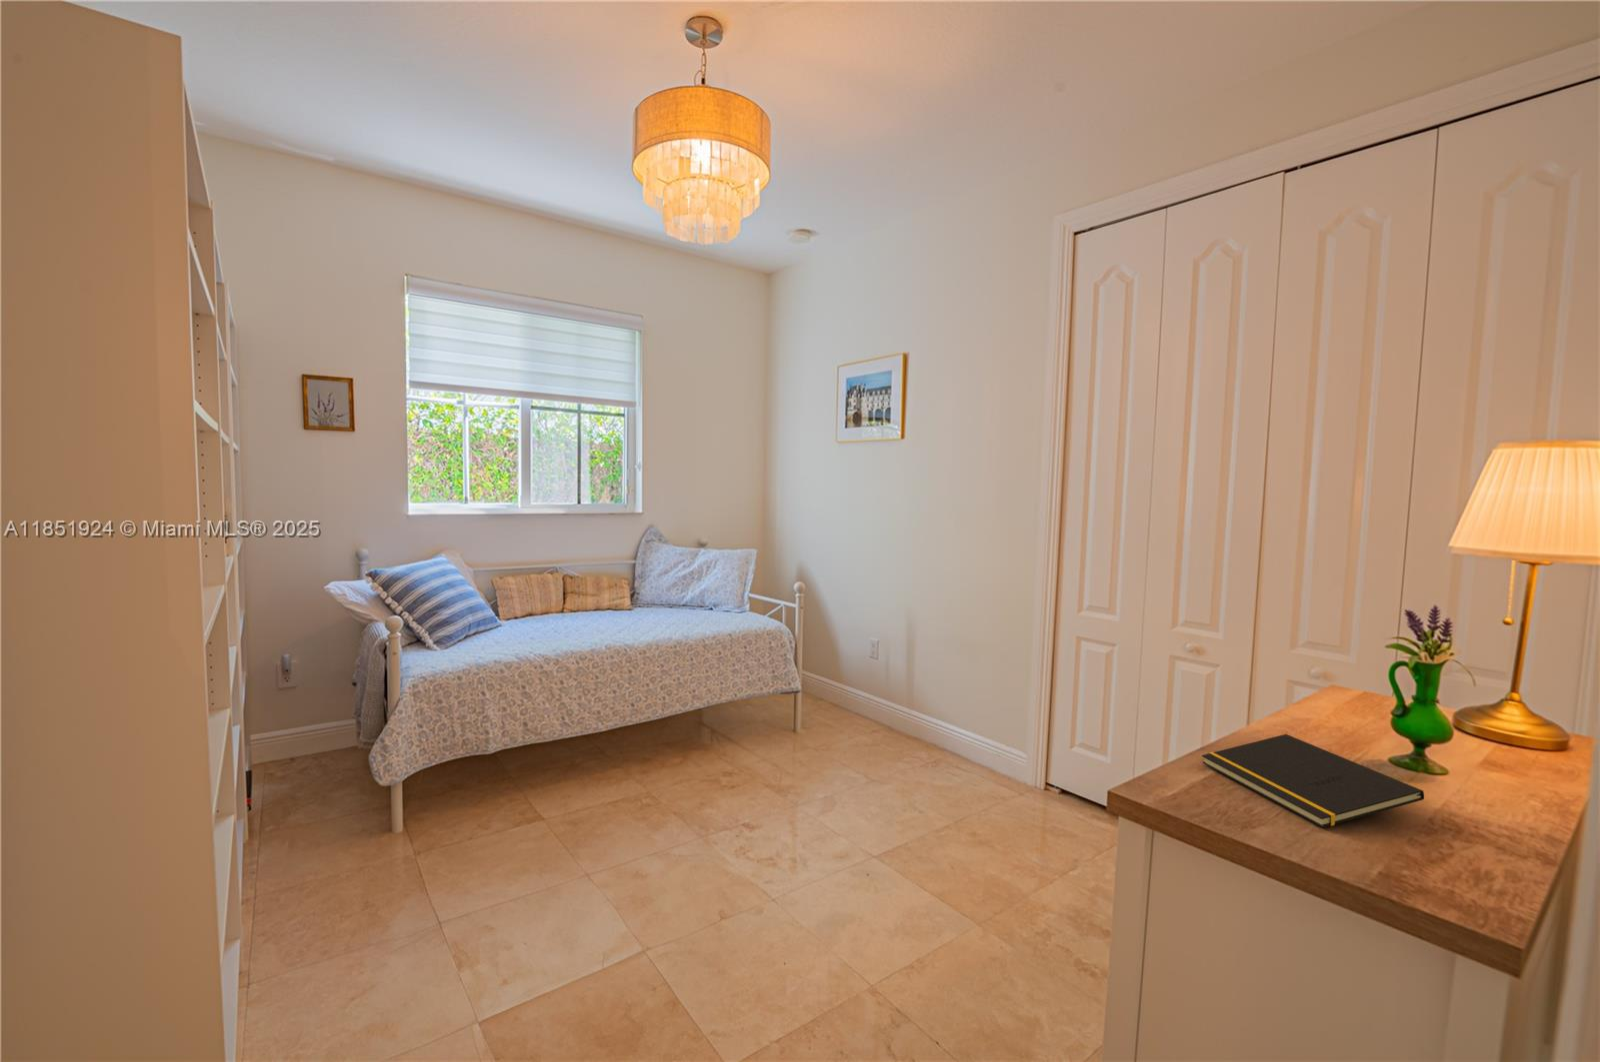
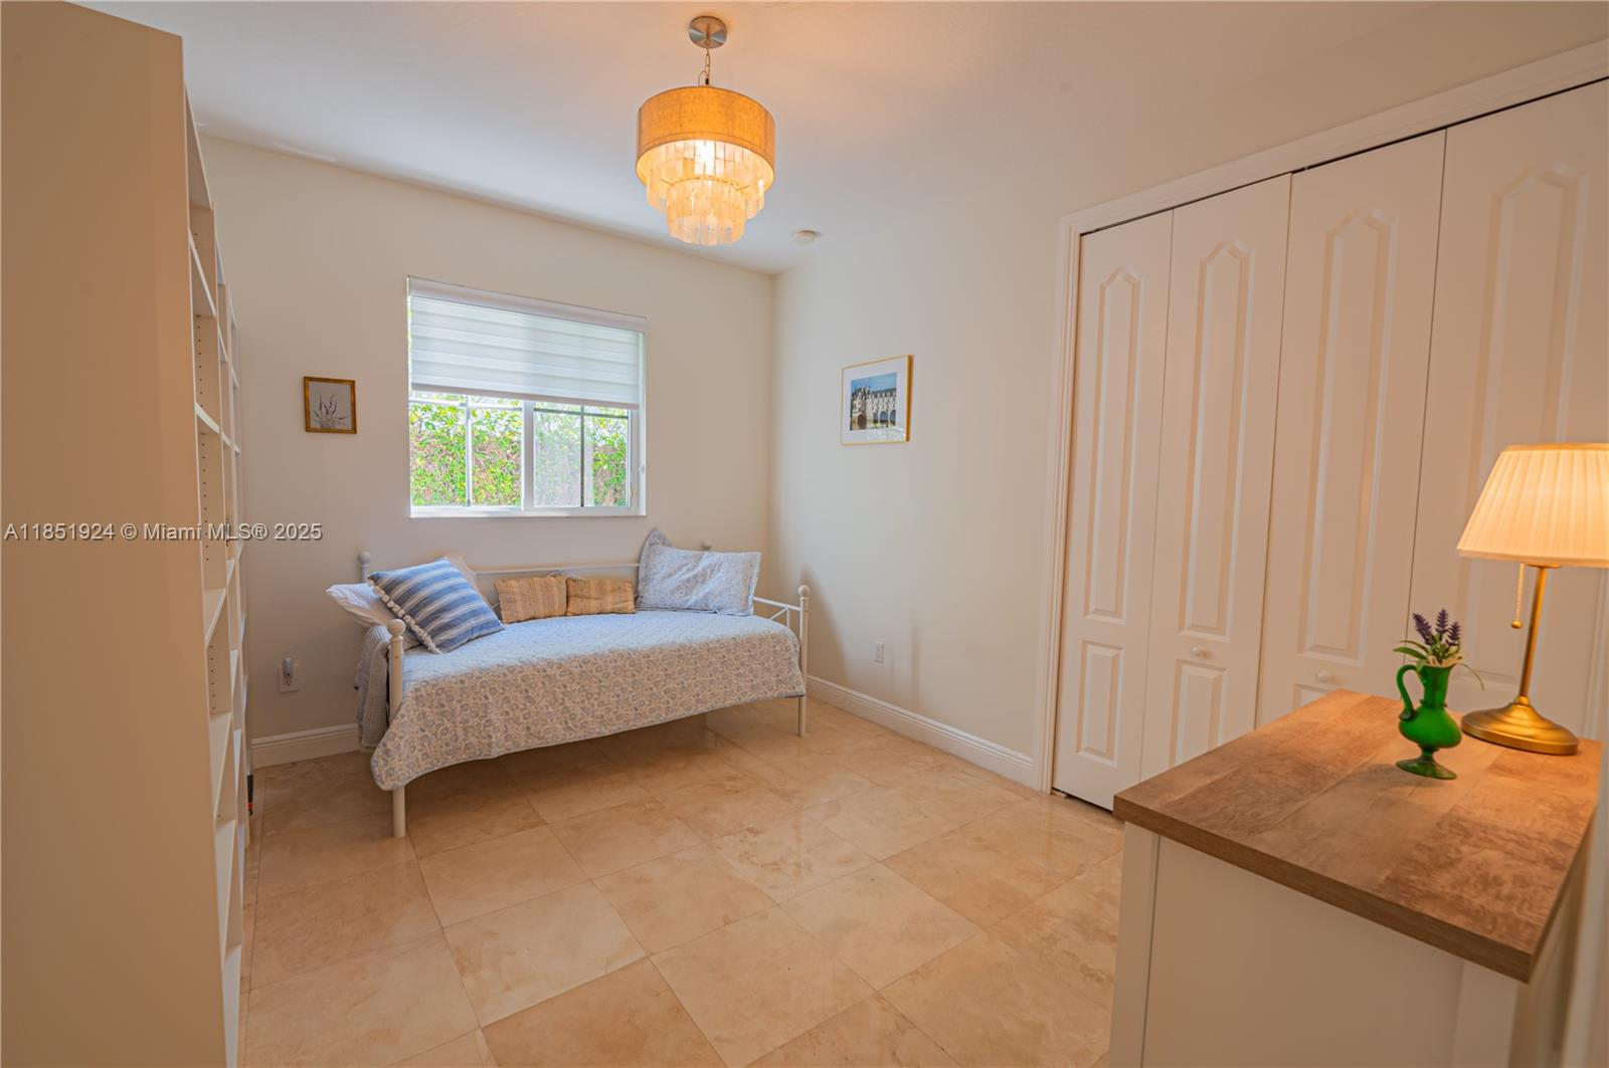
- notepad (1302, 775)
